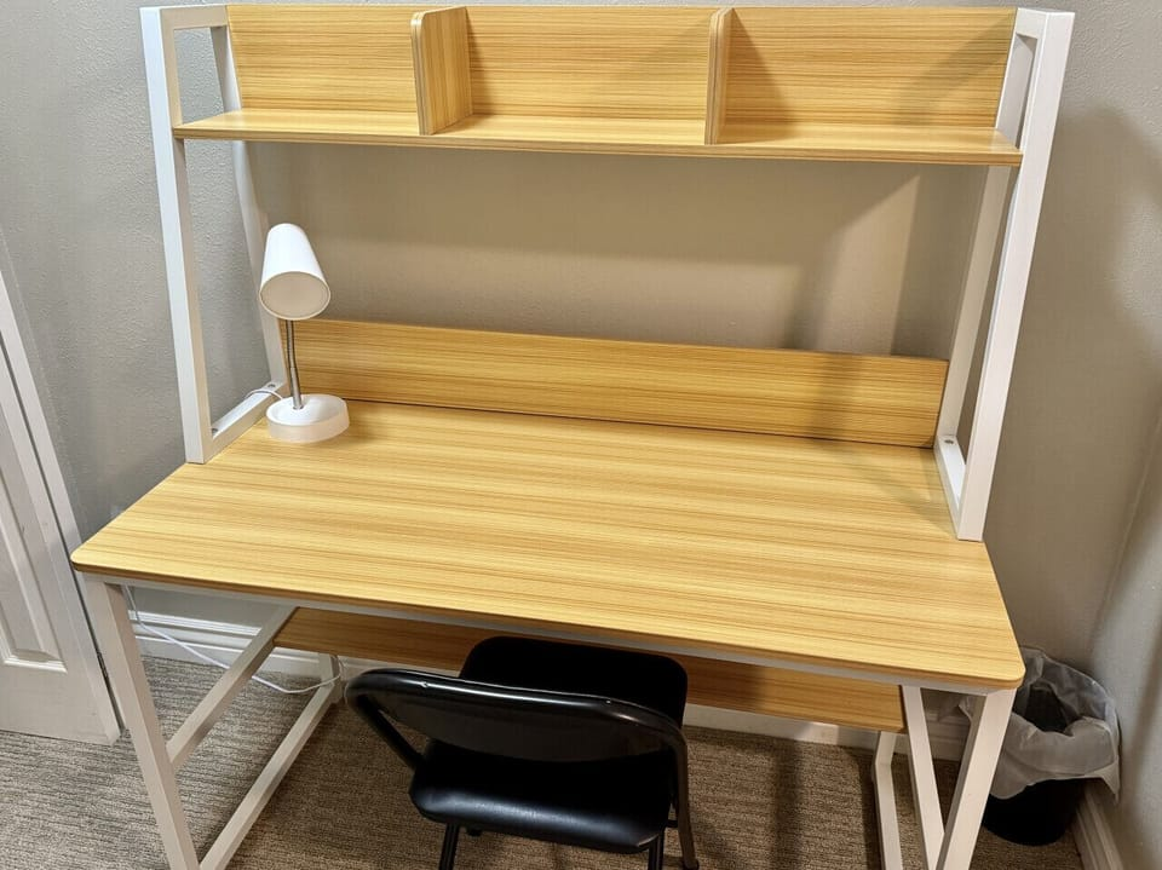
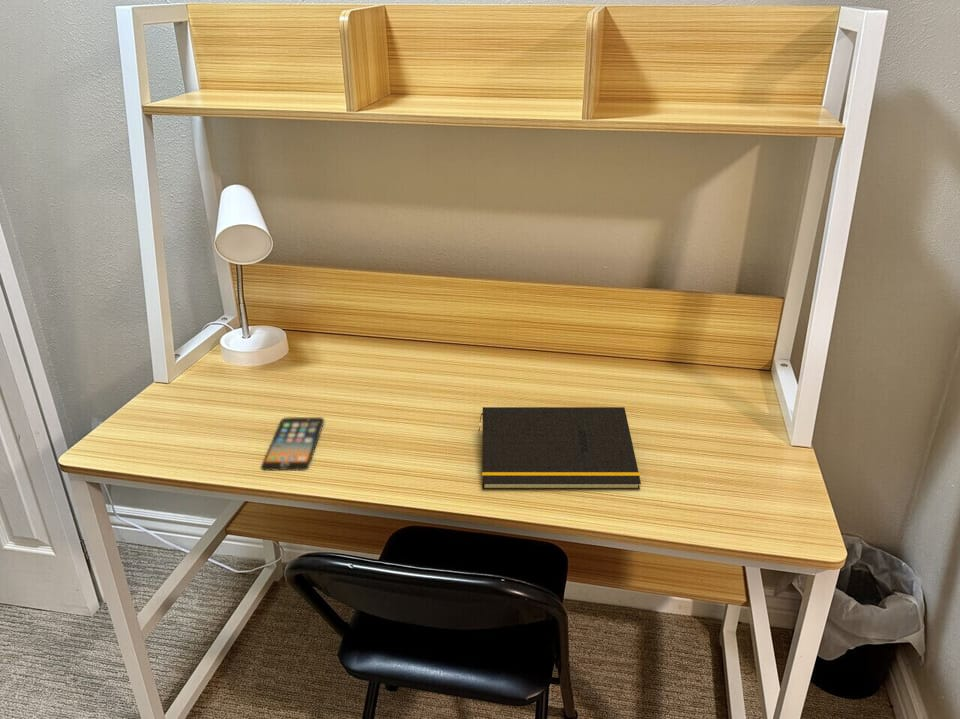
+ smartphone (294, 443)
+ notepad (557, 446)
